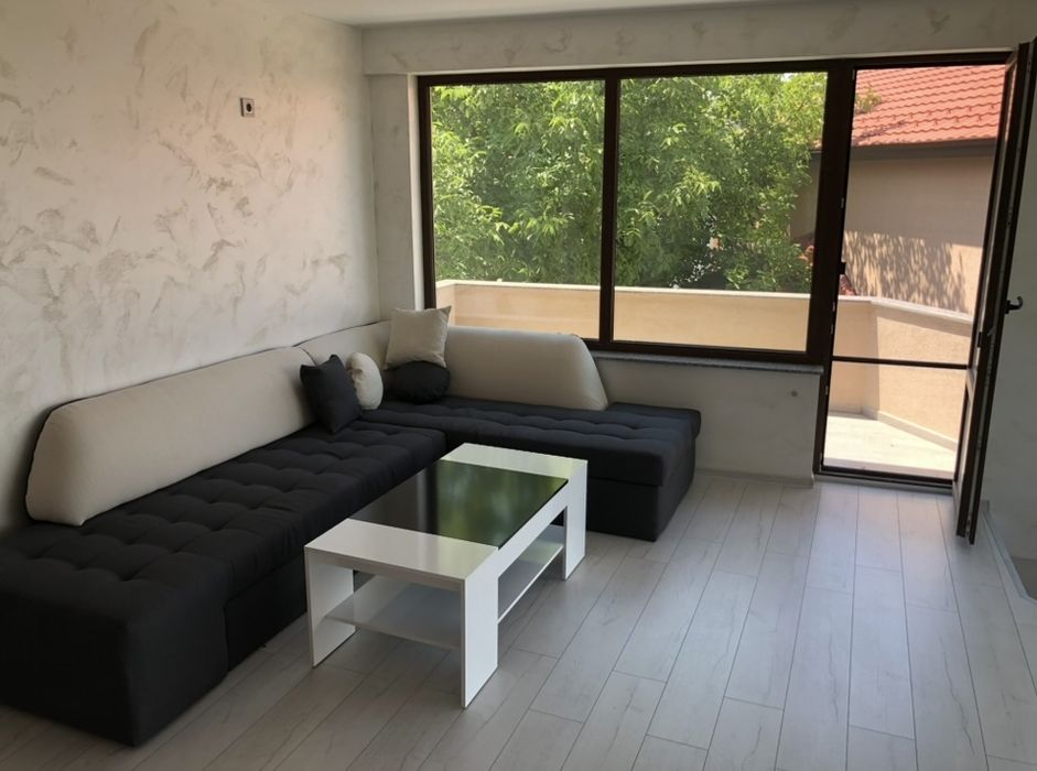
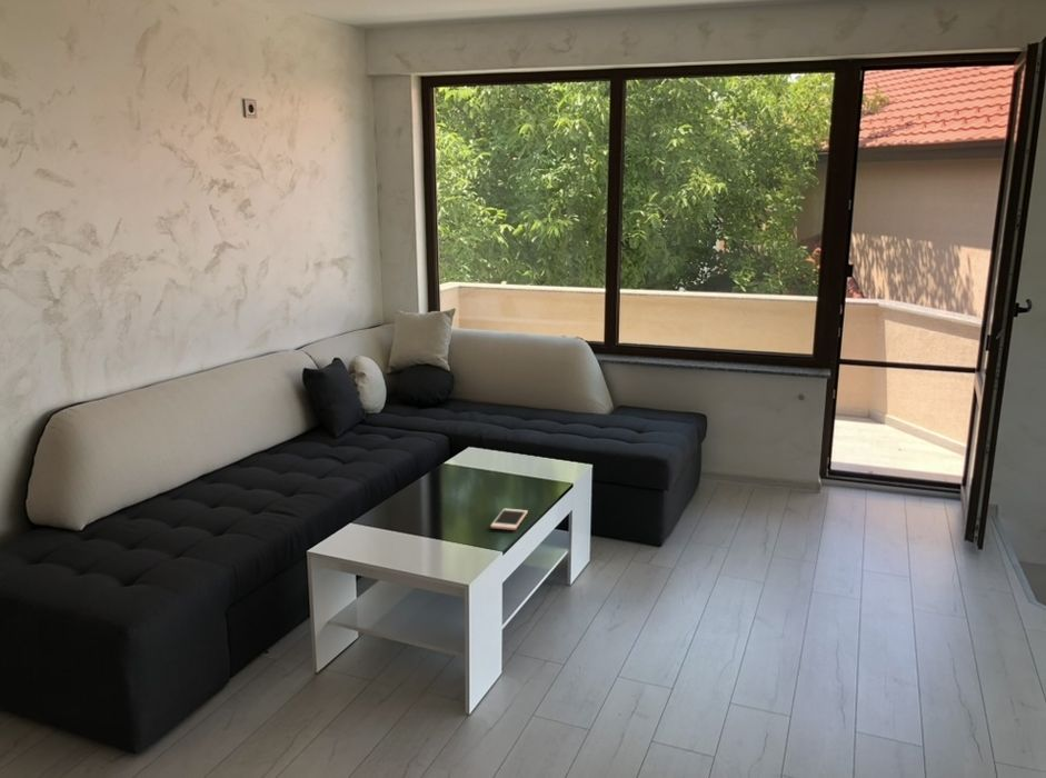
+ cell phone (509, 518)
